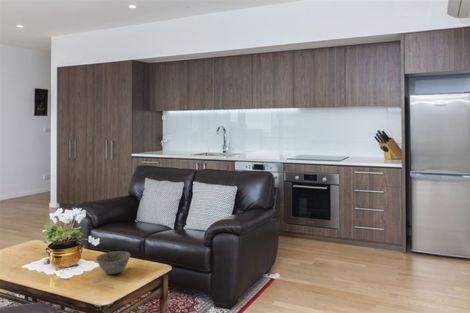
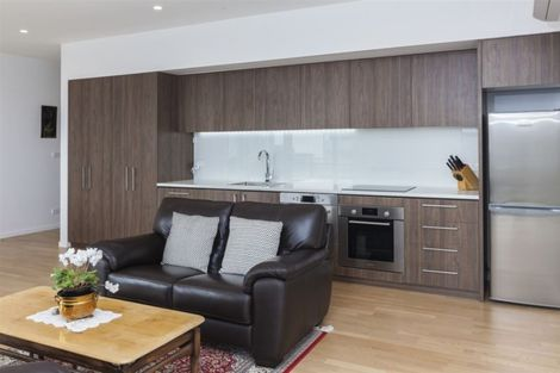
- bowl (113, 264)
